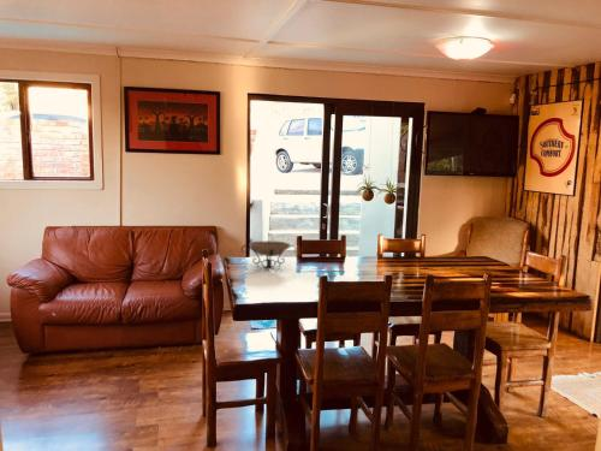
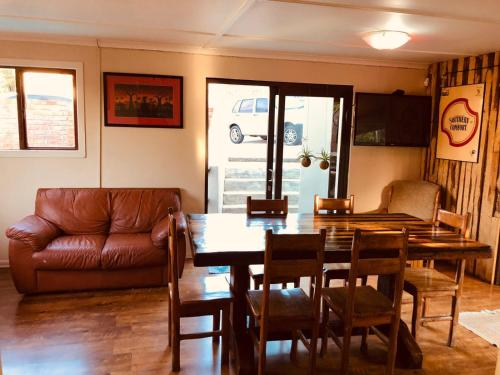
- decorative bowl (268, 255)
